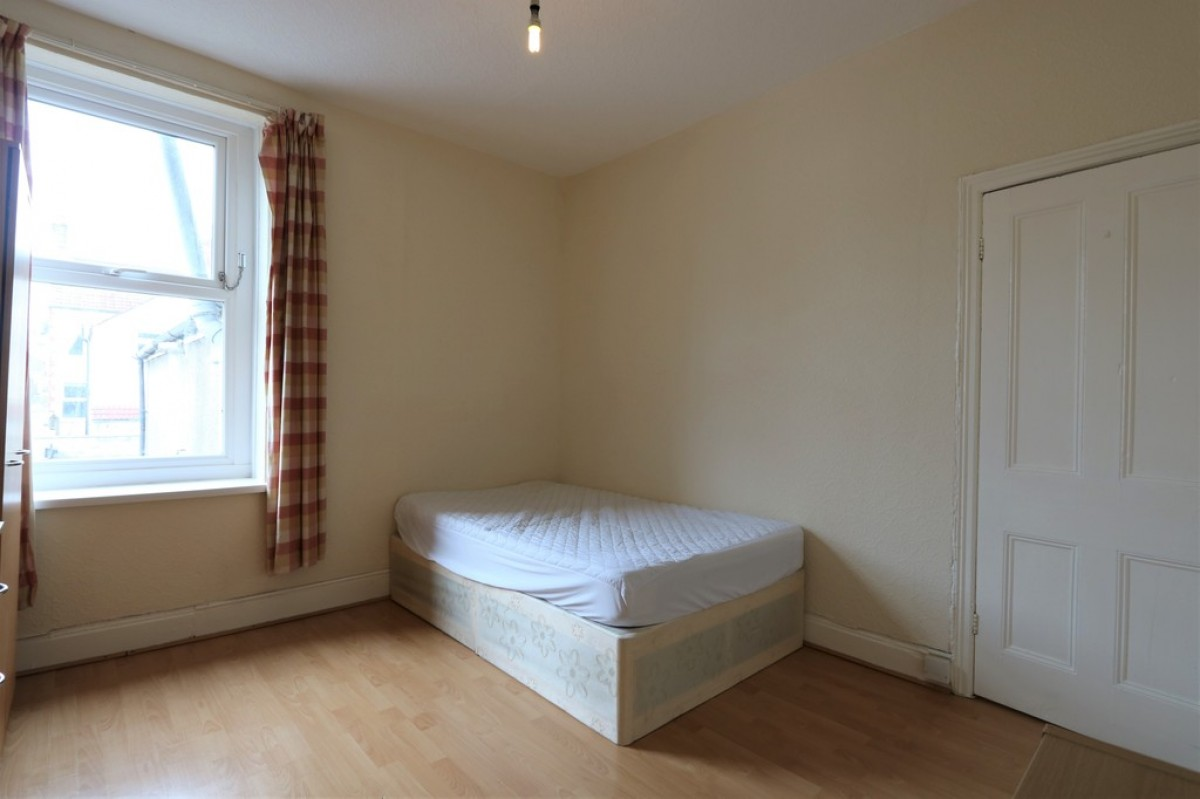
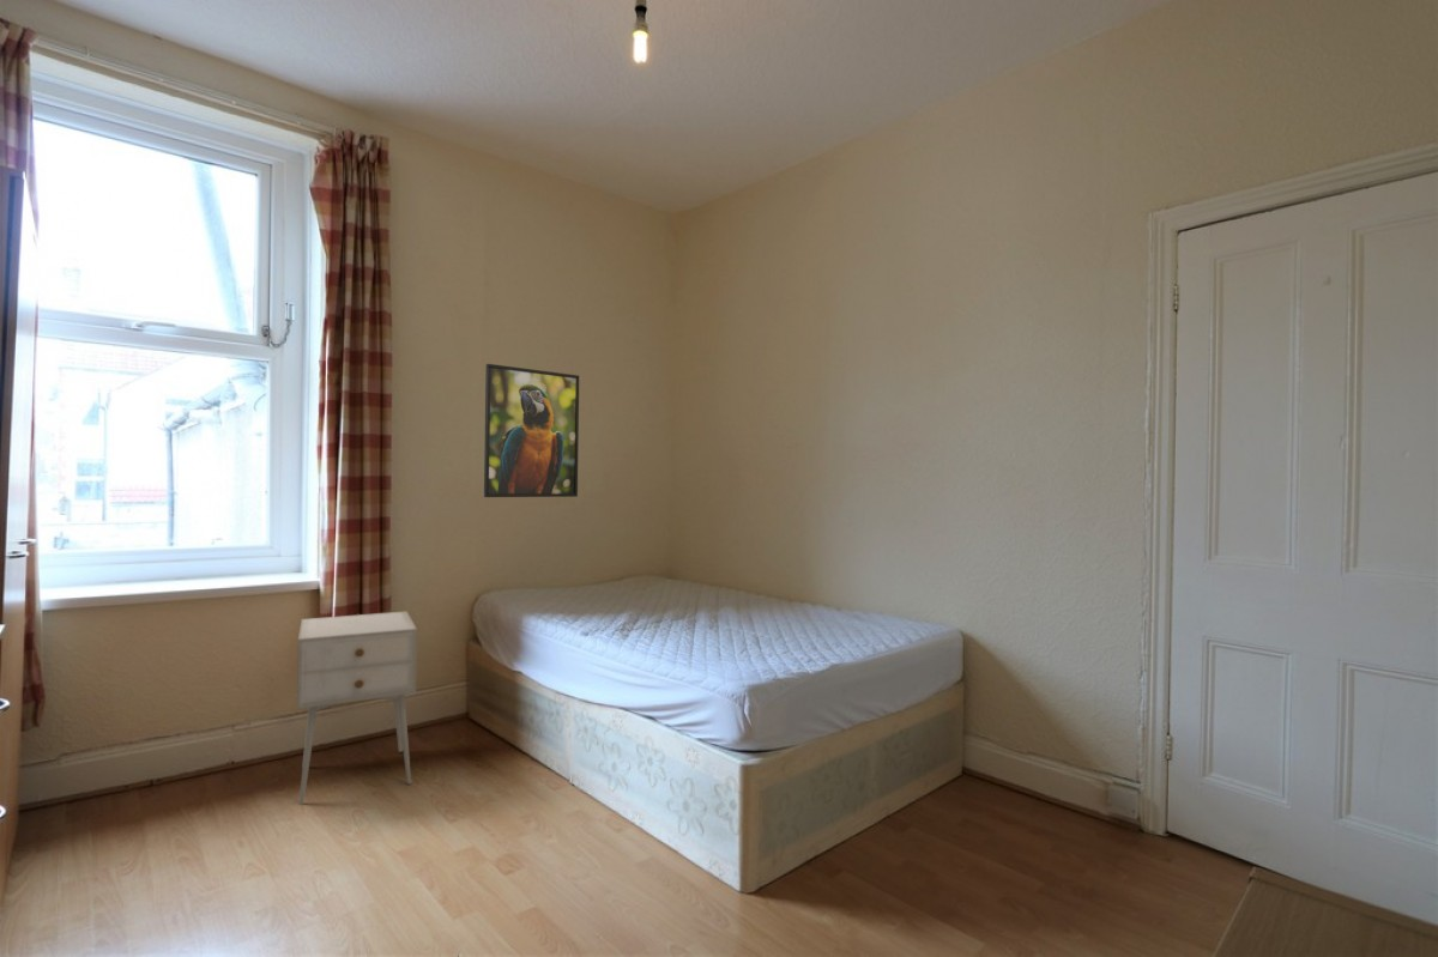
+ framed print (533, 432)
+ nightstand (356, 699)
